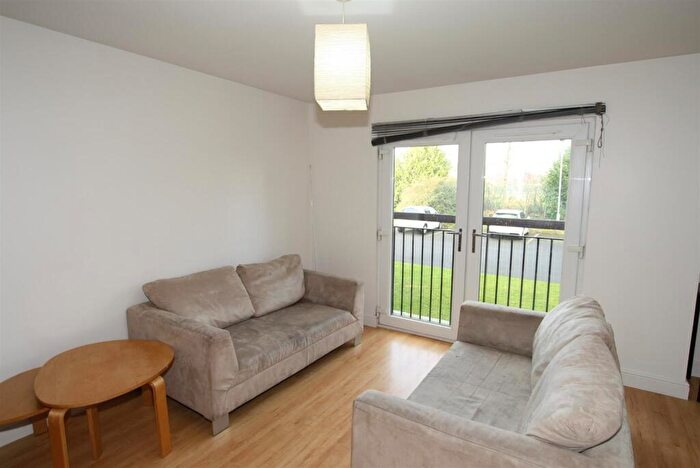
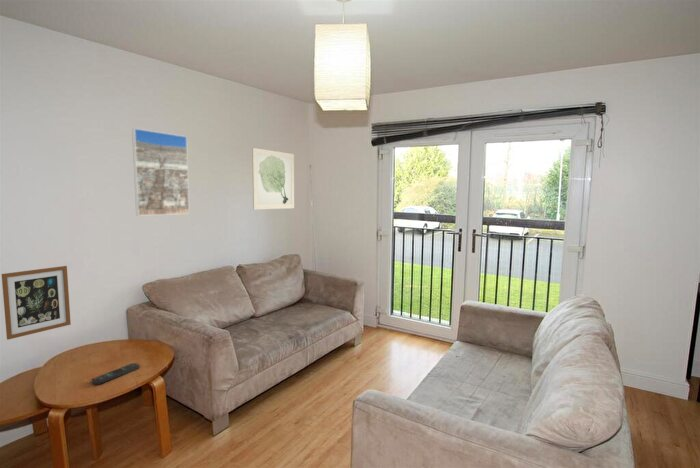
+ wall art (274, 180)
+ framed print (162, 174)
+ remote control (116, 373)
+ wall art (38, 300)
